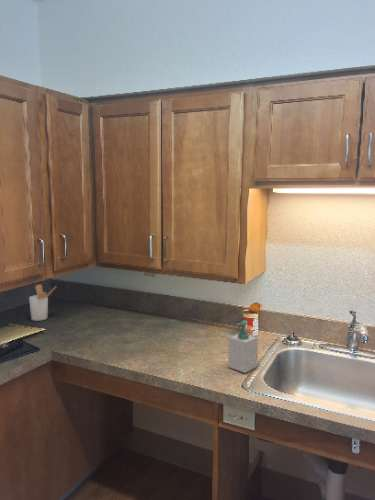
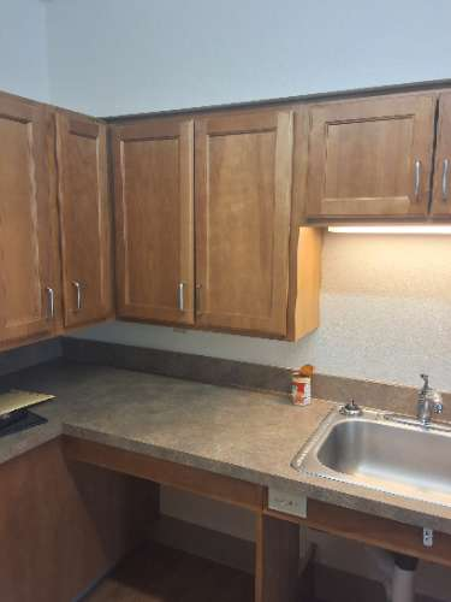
- utensil holder (43, 302)
- soap bottle (243, 344)
